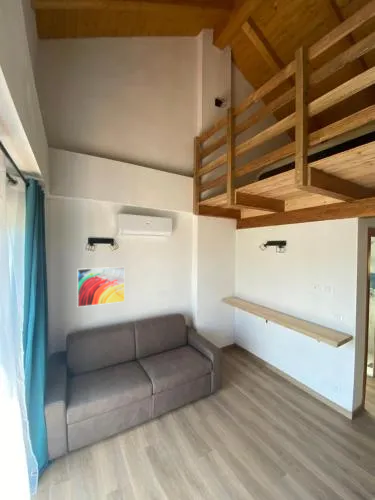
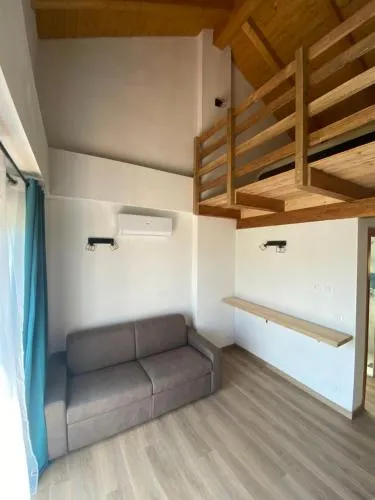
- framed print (102, 285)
